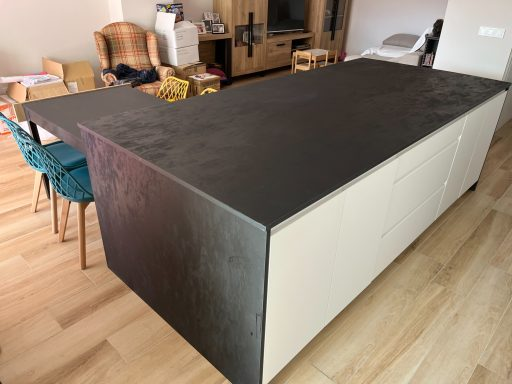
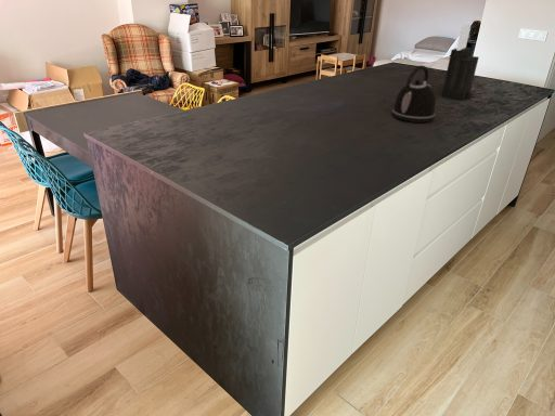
+ kettle (416, 91)
+ knife block (465, 61)
